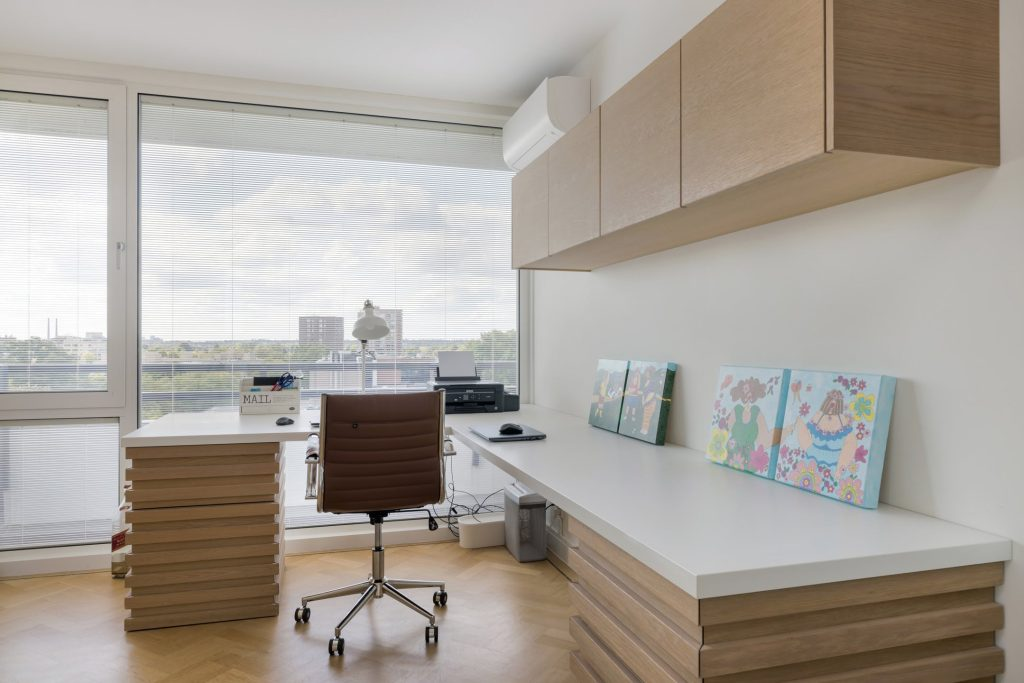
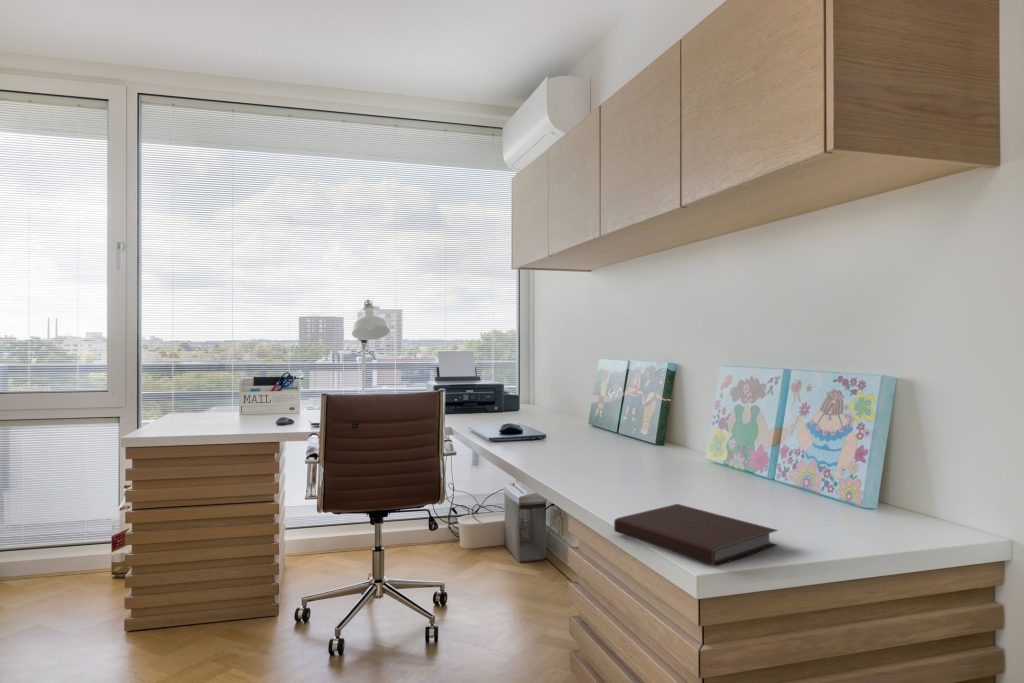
+ notebook (693, 531)
